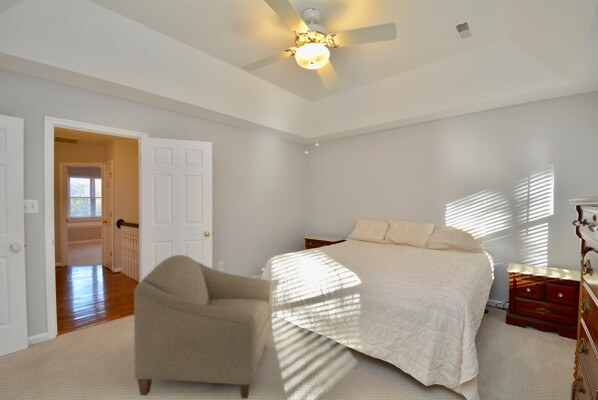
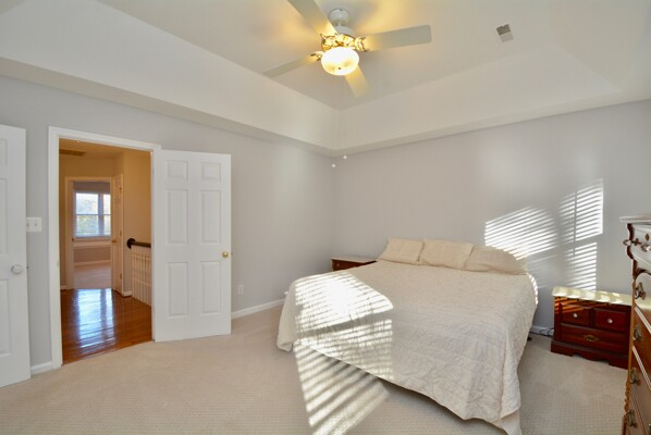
- chair (214, 312)
